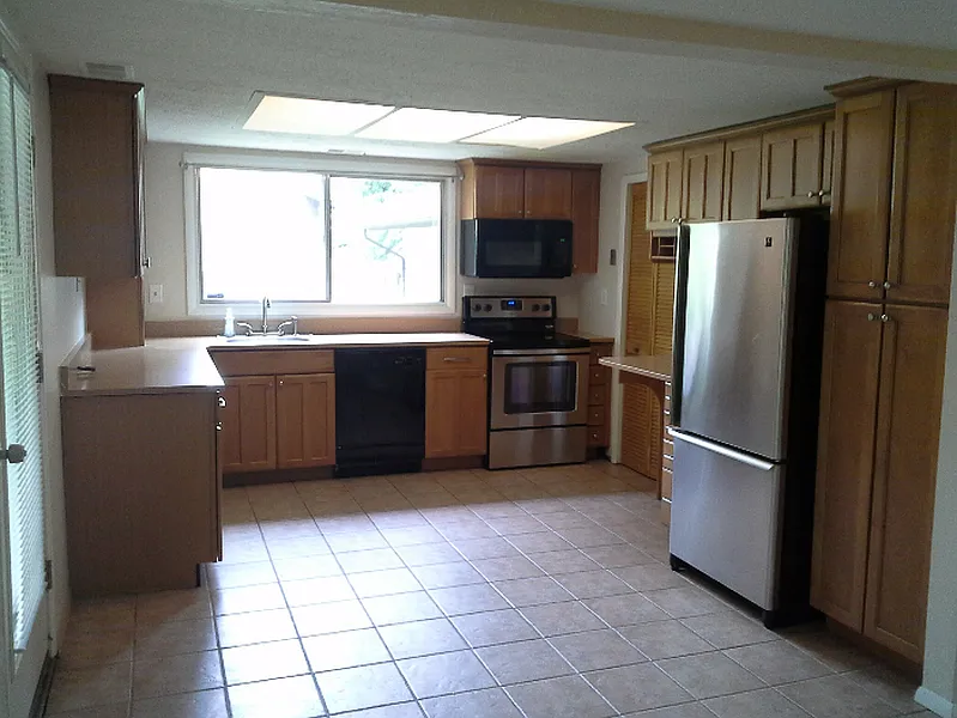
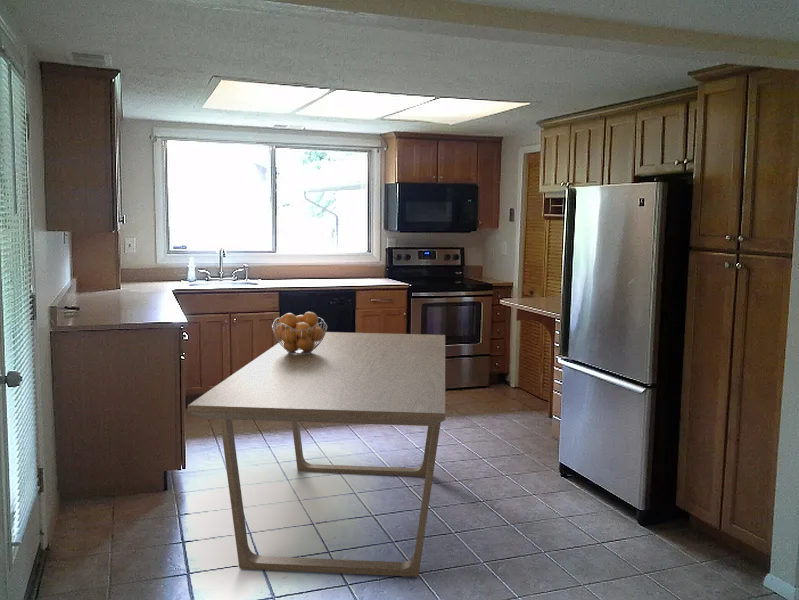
+ dining table (353, 423)
+ fruit basket (299, 332)
